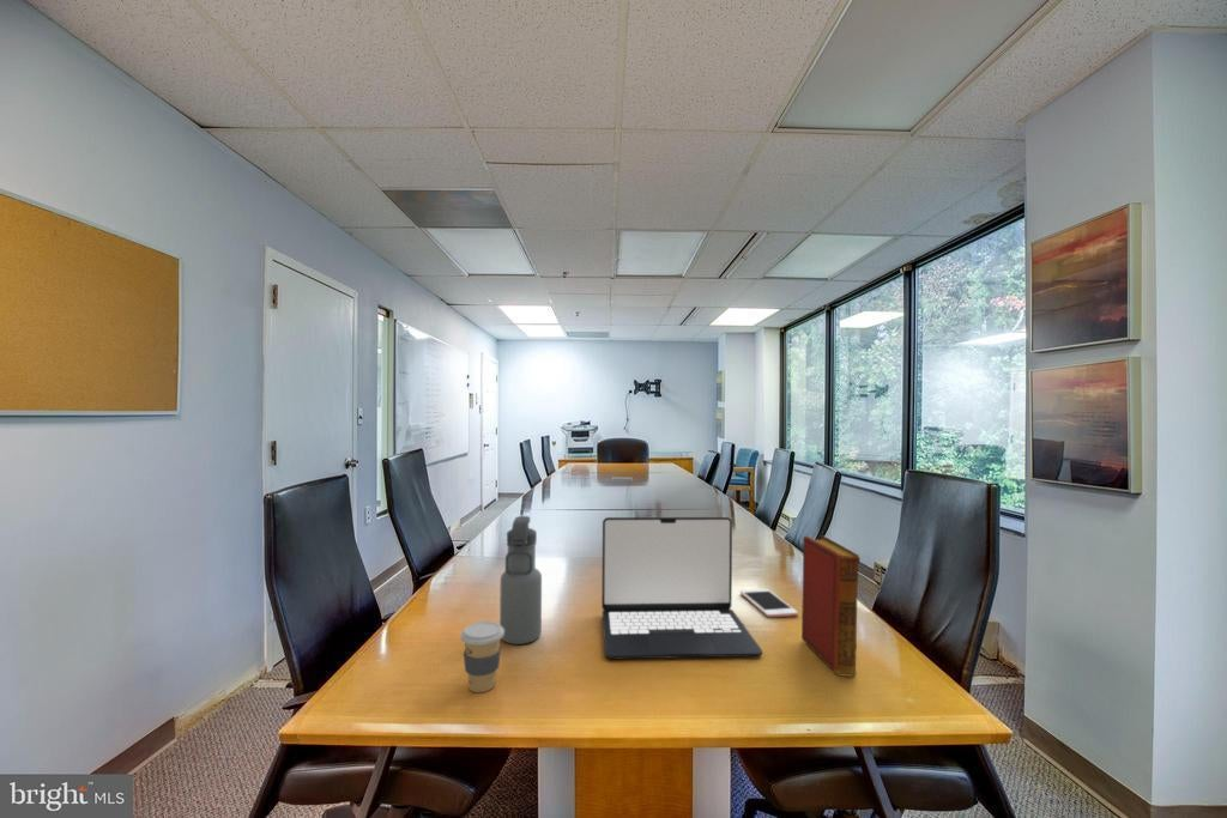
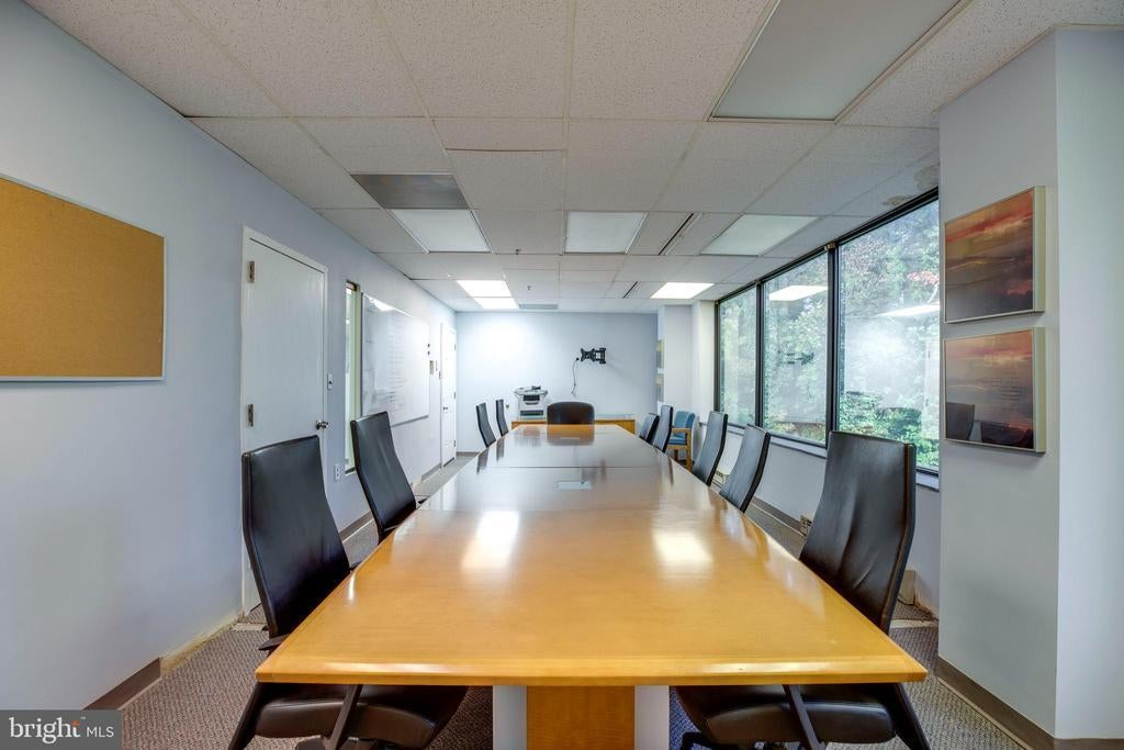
- coffee cup (482, 656)
- book (828, 600)
- water bottle (520, 577)
- cell phone (767, 601)
- laptop (675, 581)
